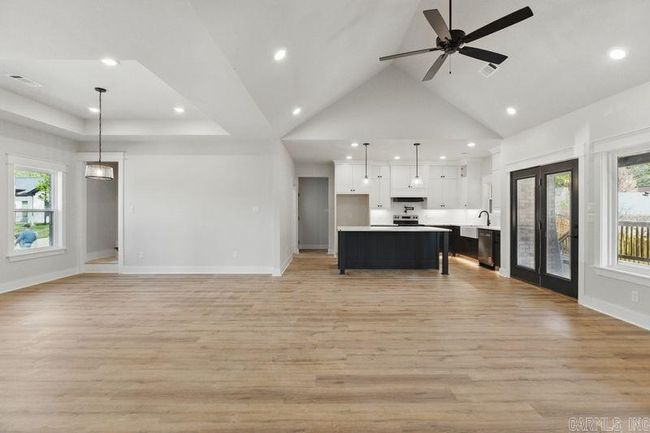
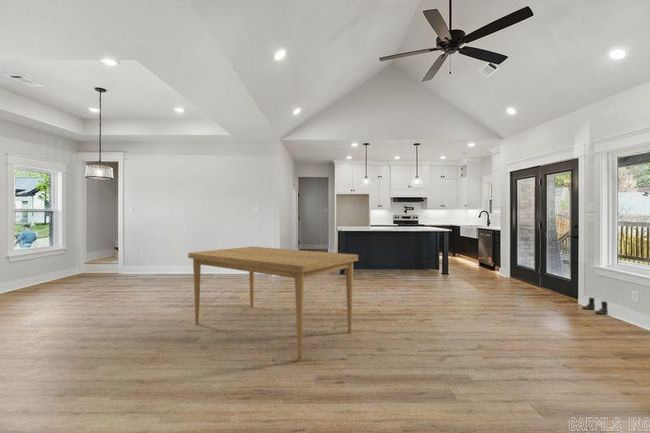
+ dining table (270, 274)
+ boots (594, 305)
